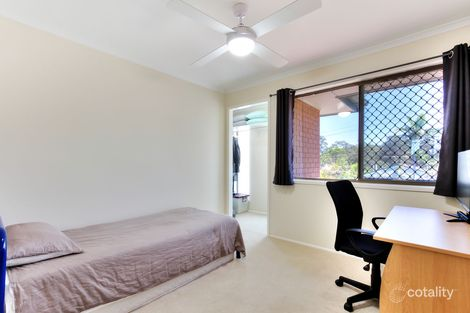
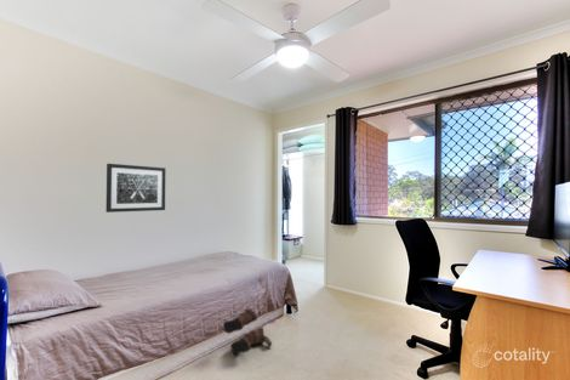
+ boots (250, 331)
+ wall art (137, 188)
